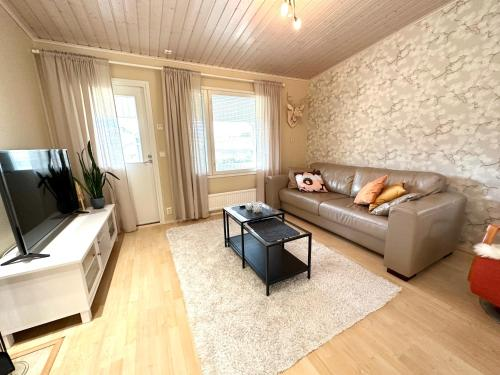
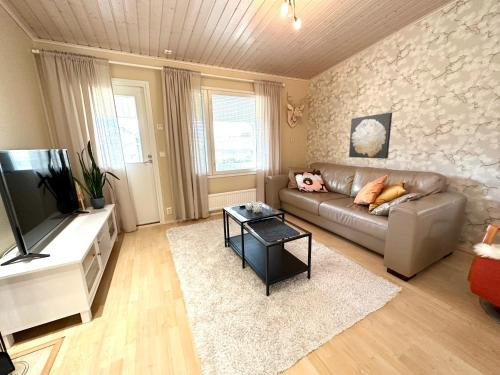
+ wall art (368, 137)
